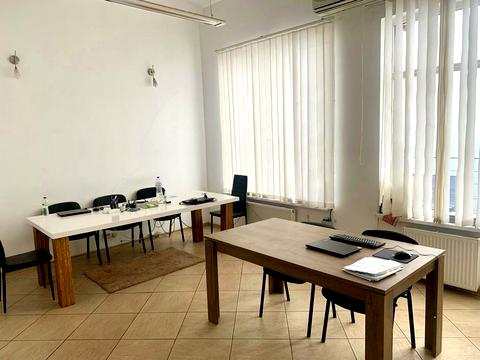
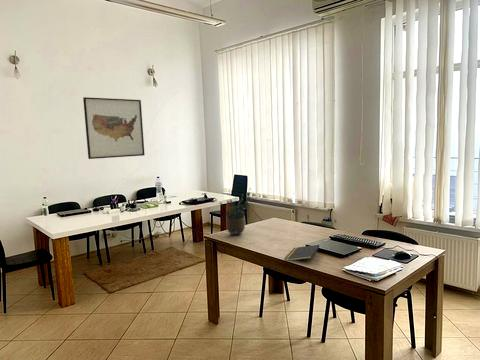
+ wall art (115, 128)
+ notepad (302, 252)
+ potted plant (237, 211)
